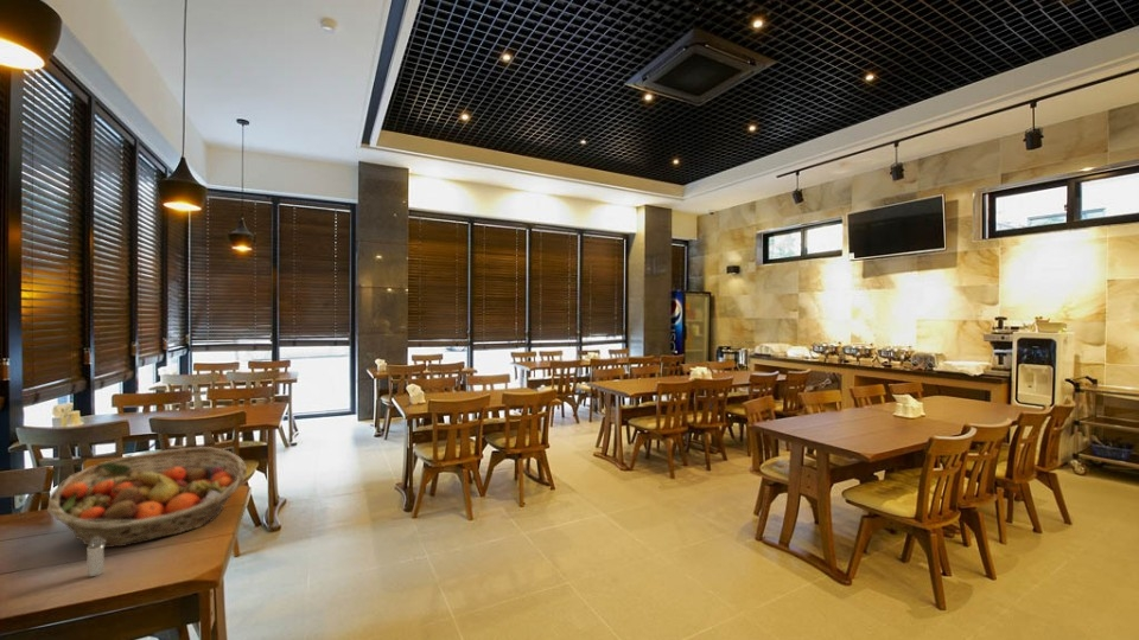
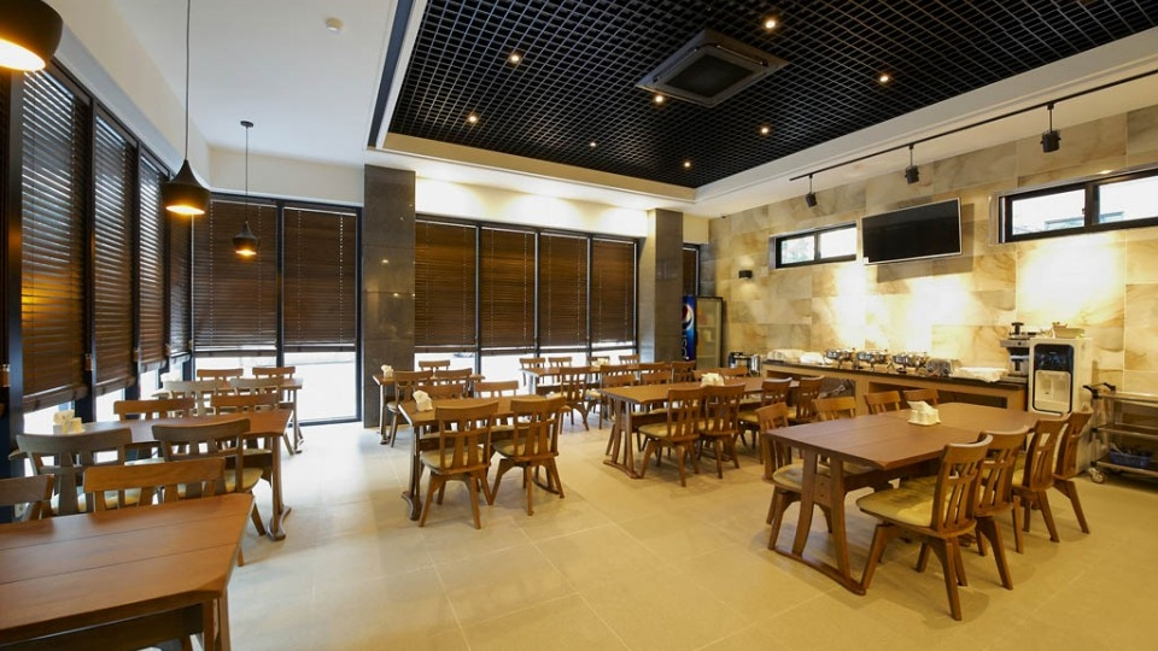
- fruit basket (157, 493)
- shaker (95, 556)
